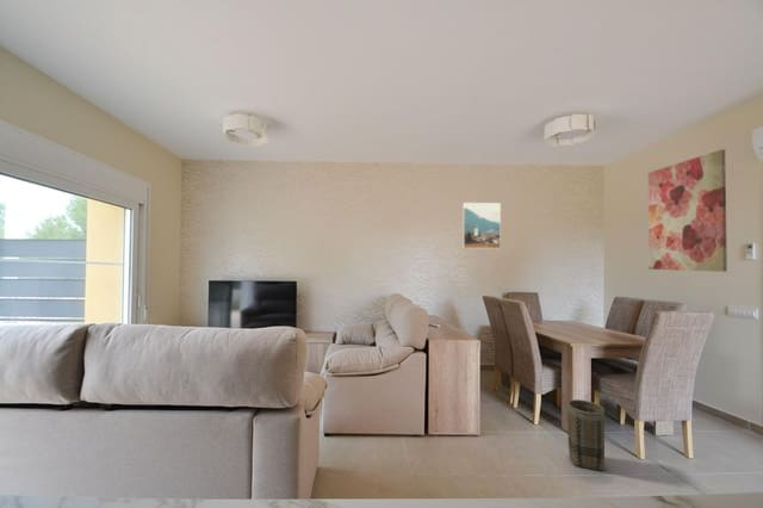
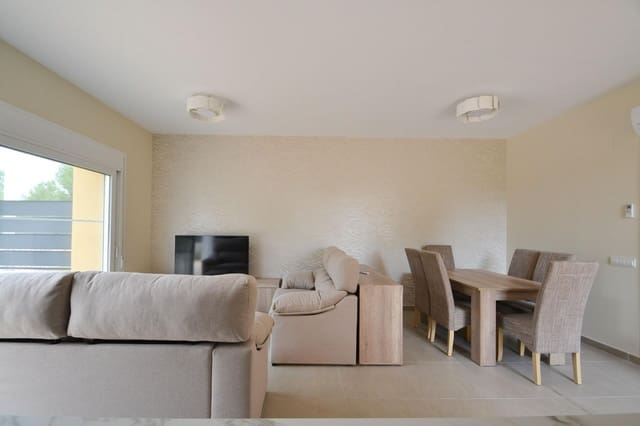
- wall art (682, 216)
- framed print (482, 225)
- basket (585, 433)
